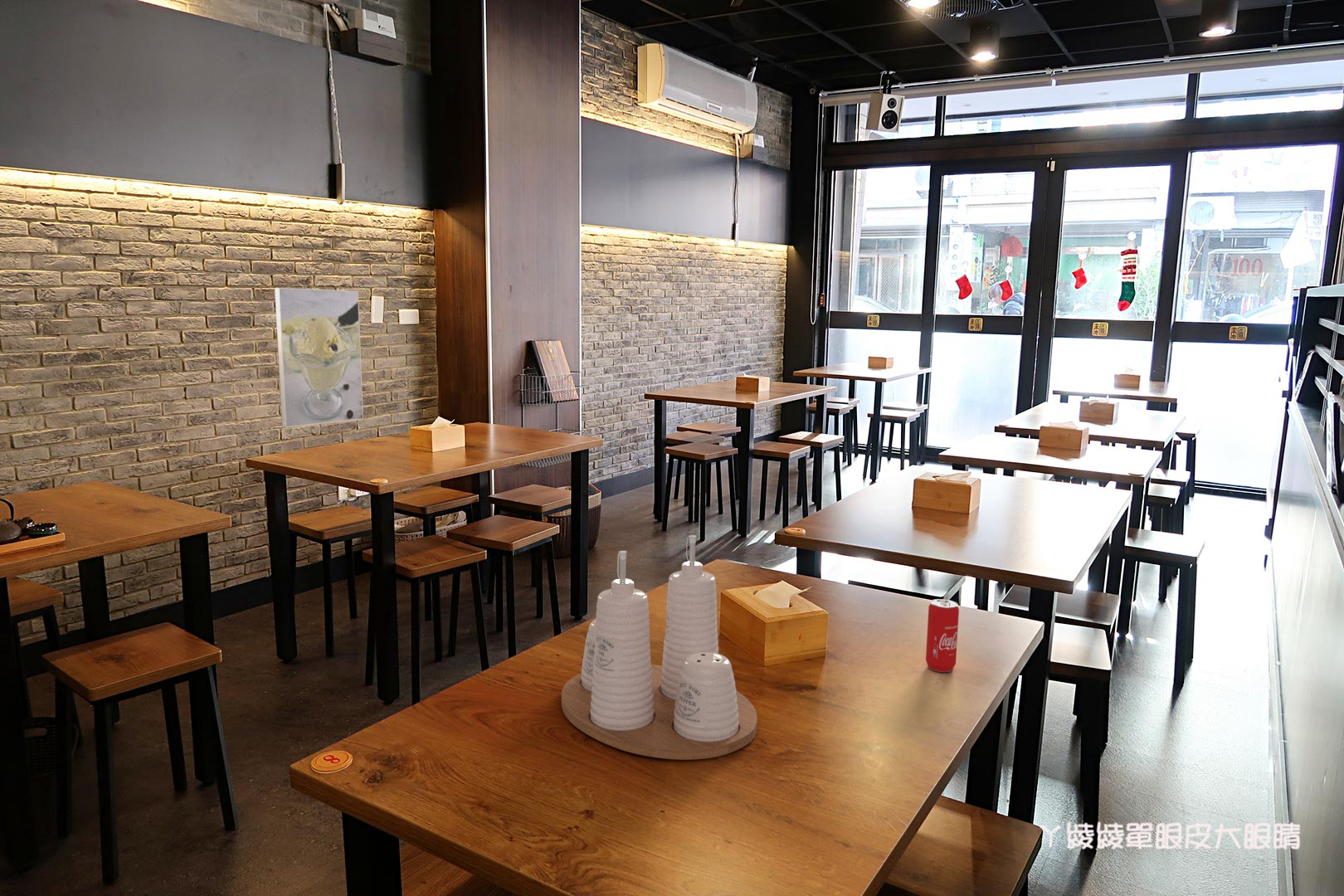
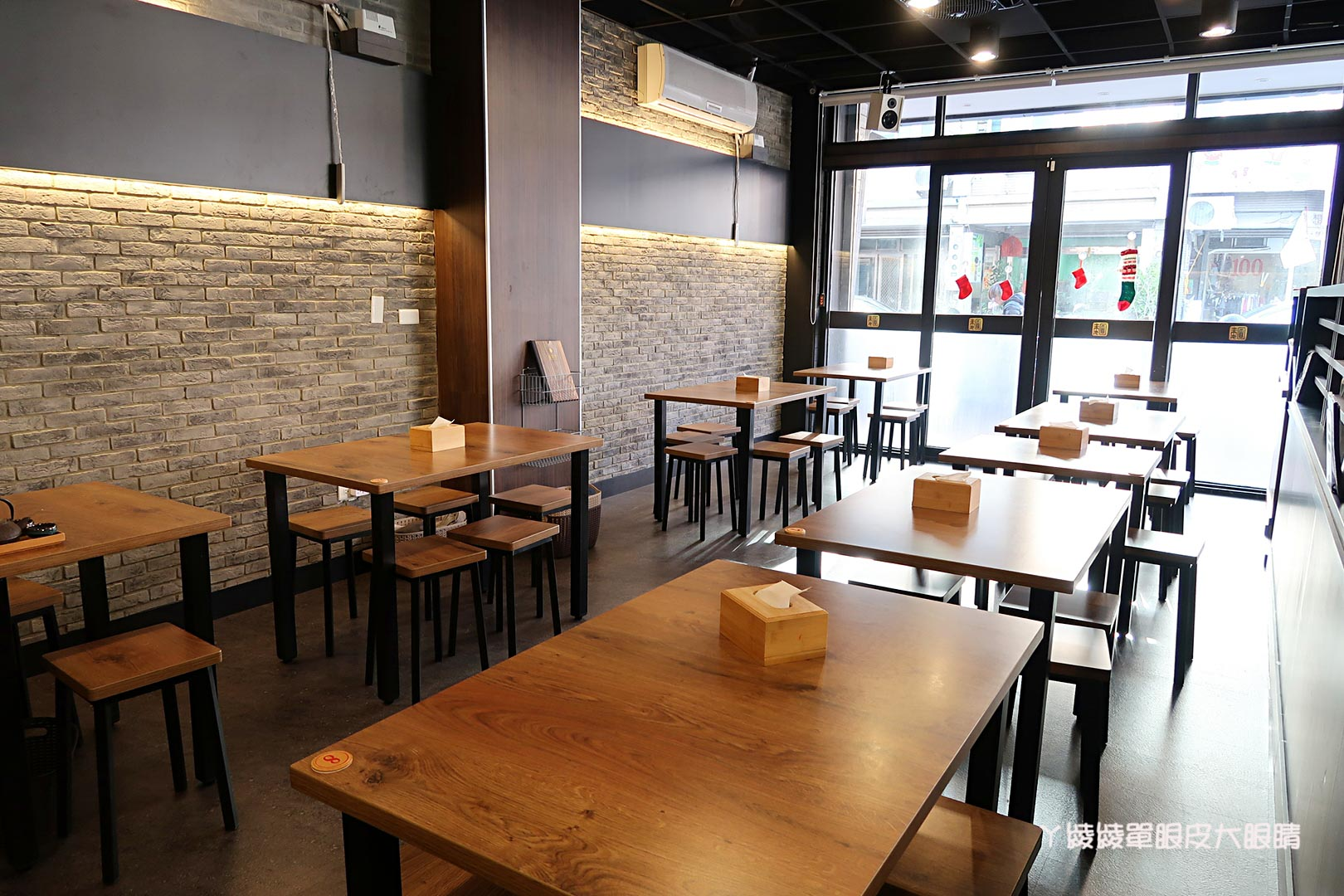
- beverage can (942, 635)
- condiment set (649, 628)
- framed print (321, 357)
